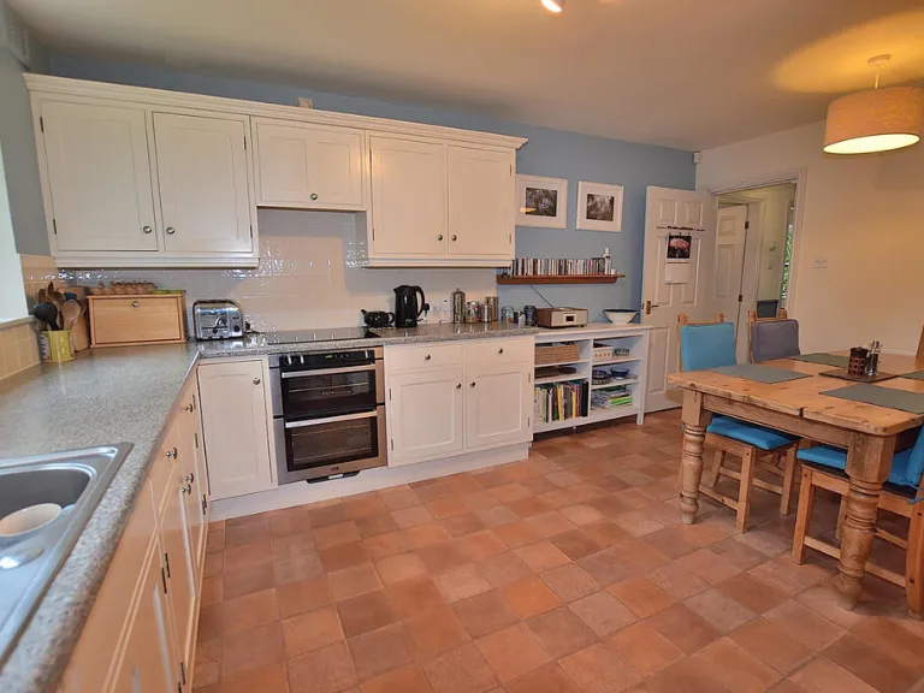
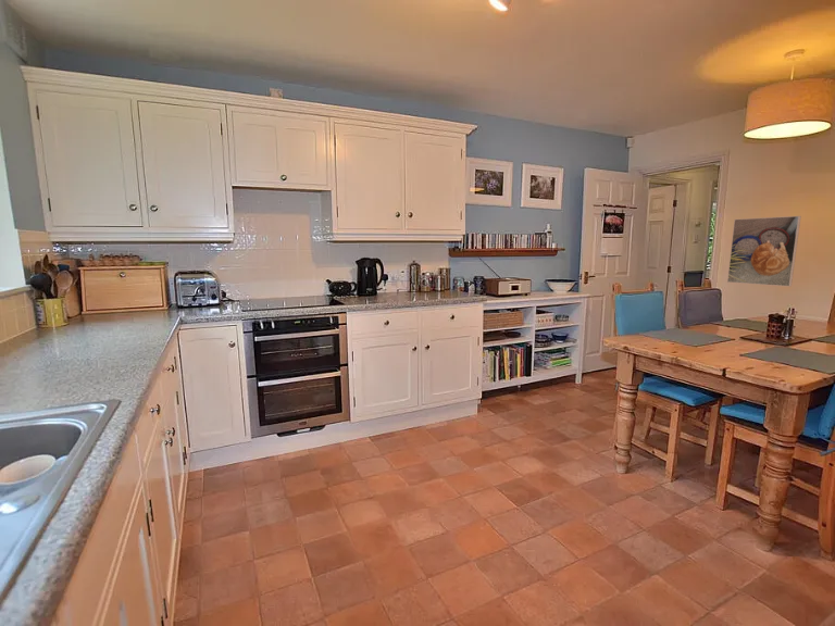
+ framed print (761, 251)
